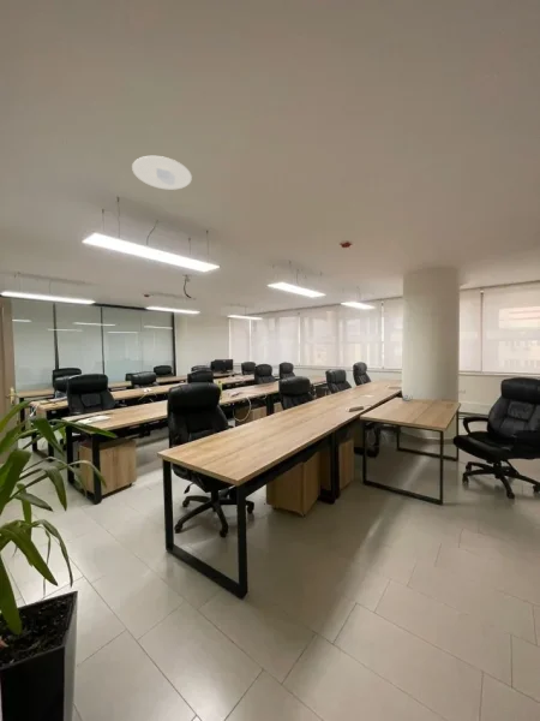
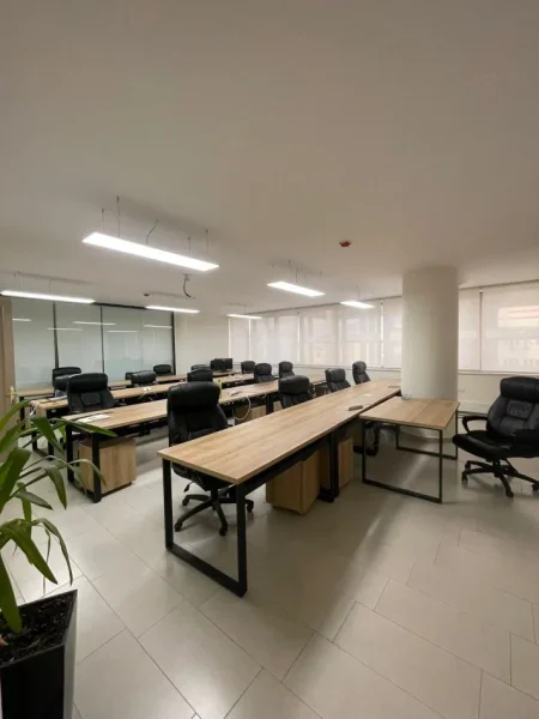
- recessed light (162, 171)
